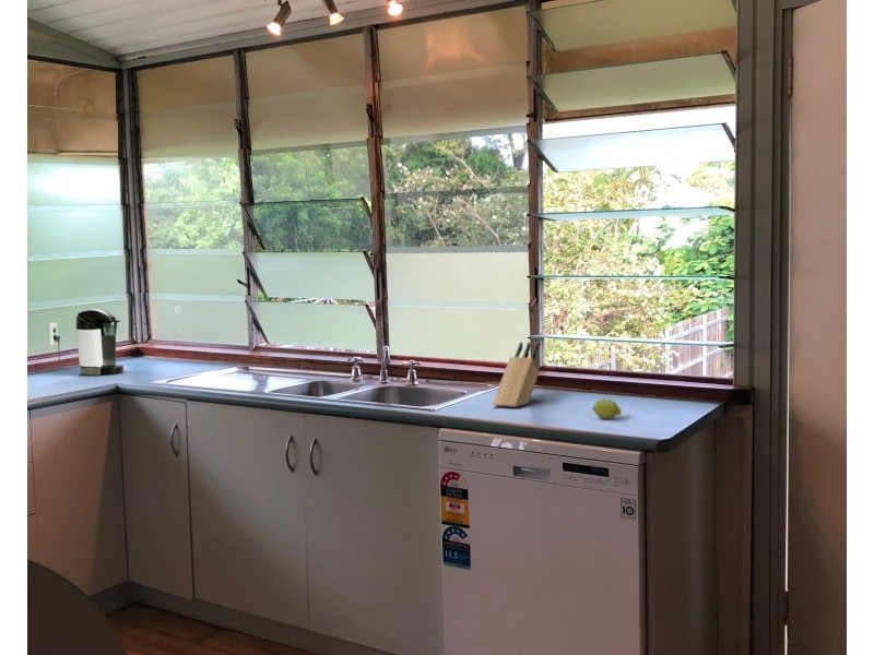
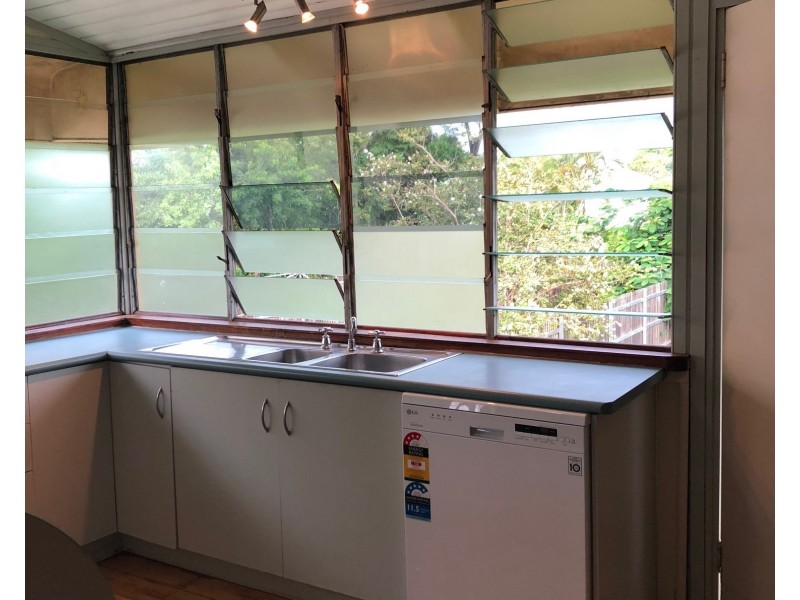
- fruit (606, 408)
- coffee maker (92, 342)
- knife block (518, 372)
